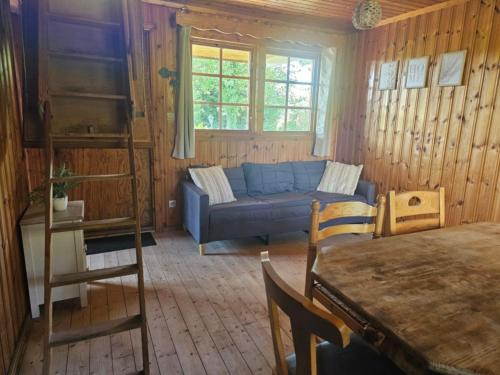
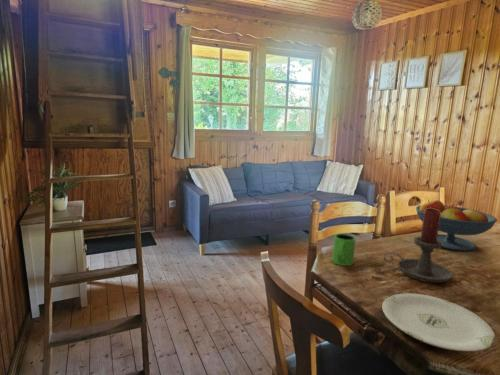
+ plate (434, 321)
+ mug (342, 250)
+ candle holder (419, 240)
+ fruit bowl (452, 222)
